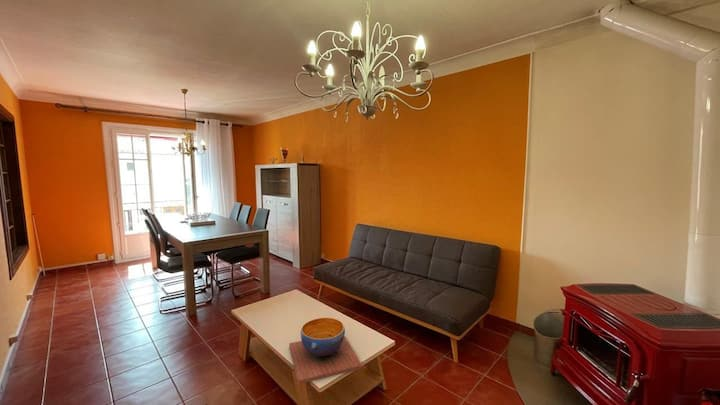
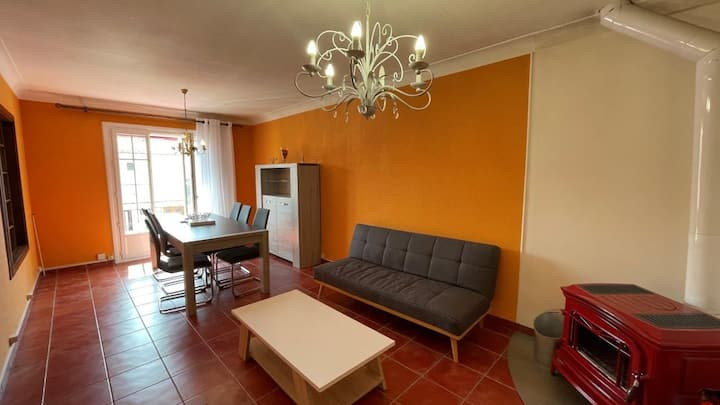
- decorative bowl (323, 342)
